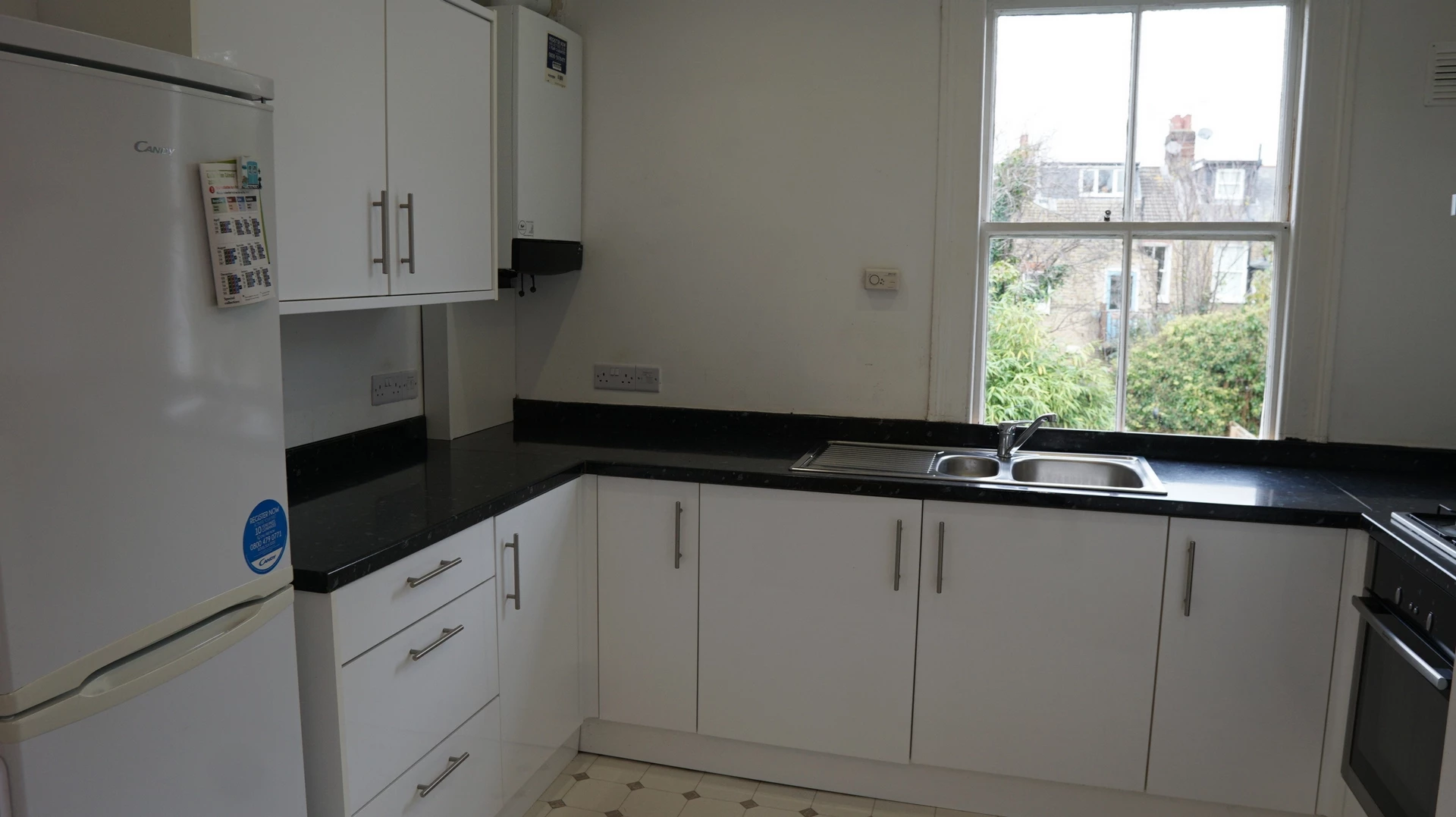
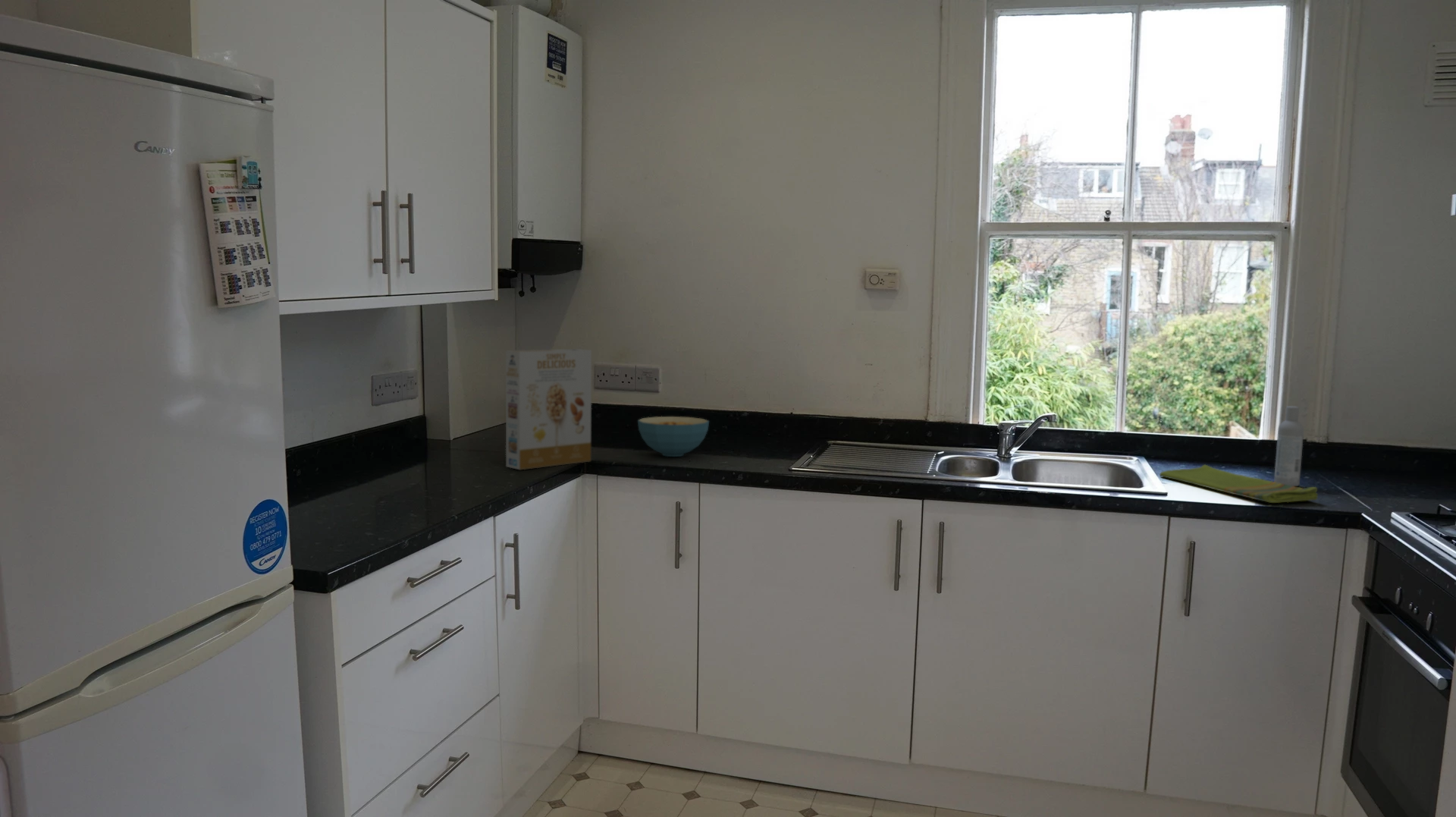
+ cereal box (549, 407)
+ bottle (1289, 445)
+ cereal bowl (673, 438)
+ dish towel (1235, 482)
